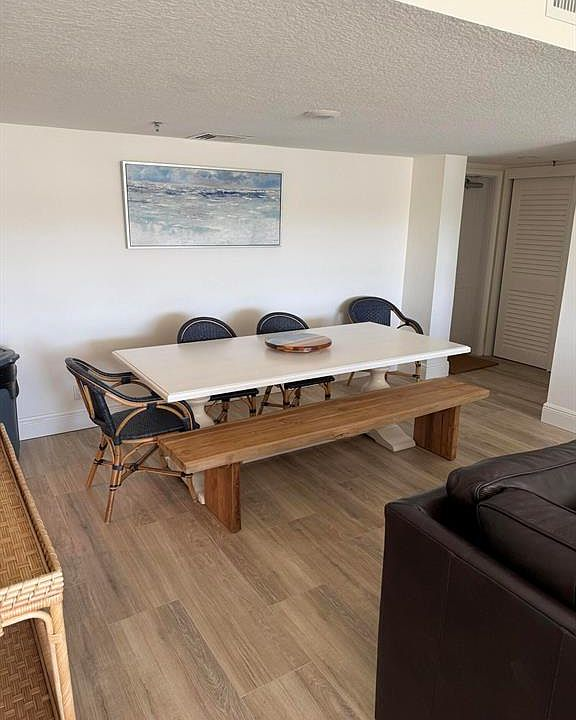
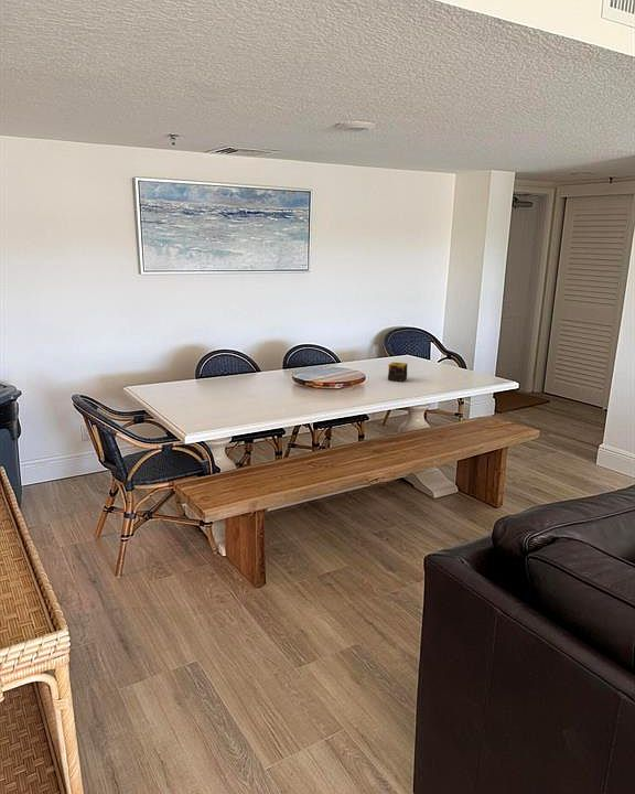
+ candle (397, 372)
